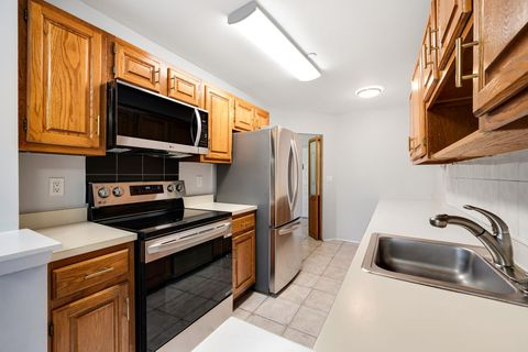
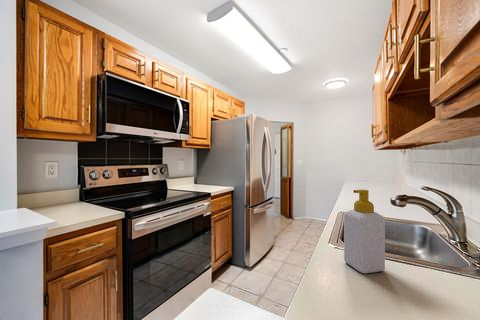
+ soap bottle (363, 228)
